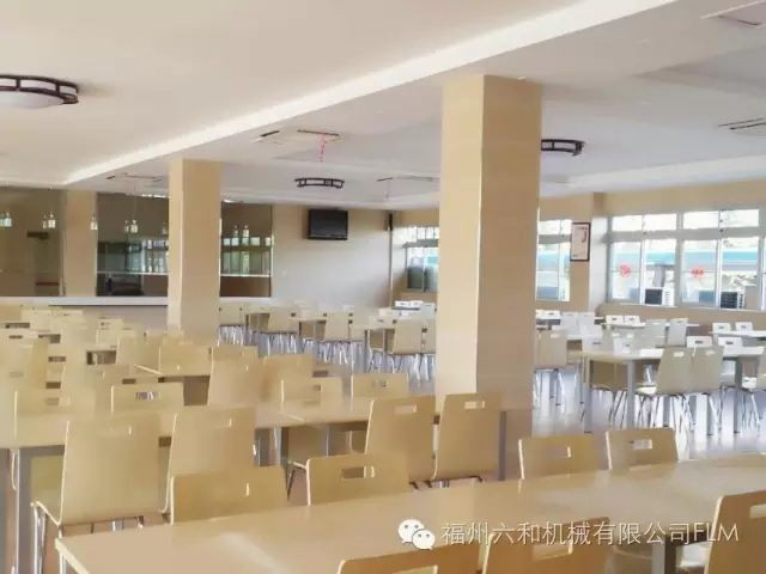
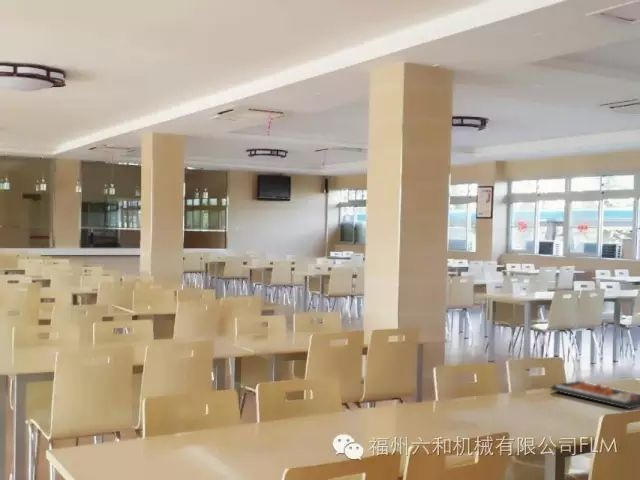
+ food tray (602, 391)
